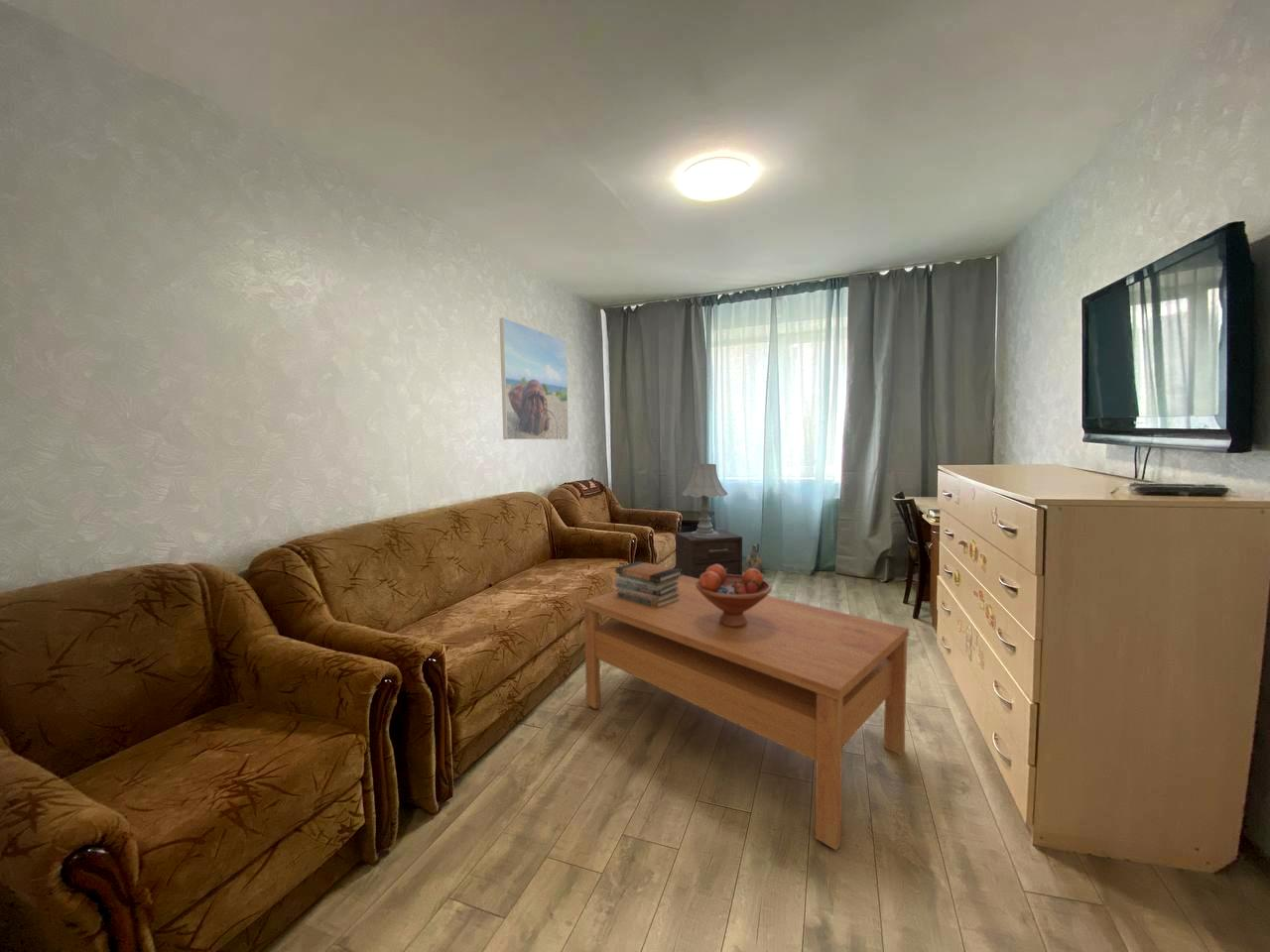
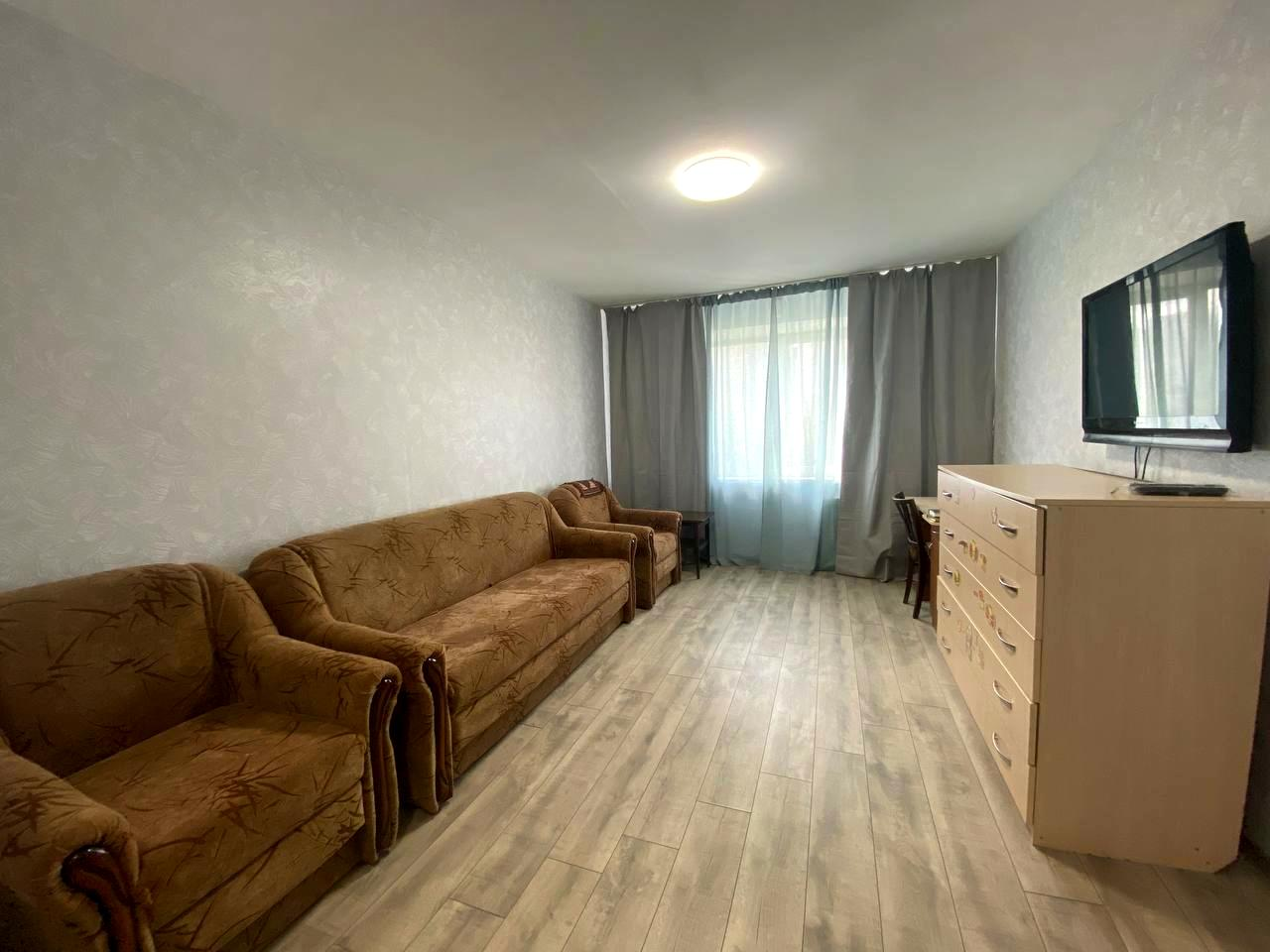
- ceramic jug (754, 557)
- fruit bowl (732, 595)
- table lamp (704, 499)
- coffee table (730, 669)
- book stack (647, 582)
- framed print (538, 385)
- nightstand (705, 571)
